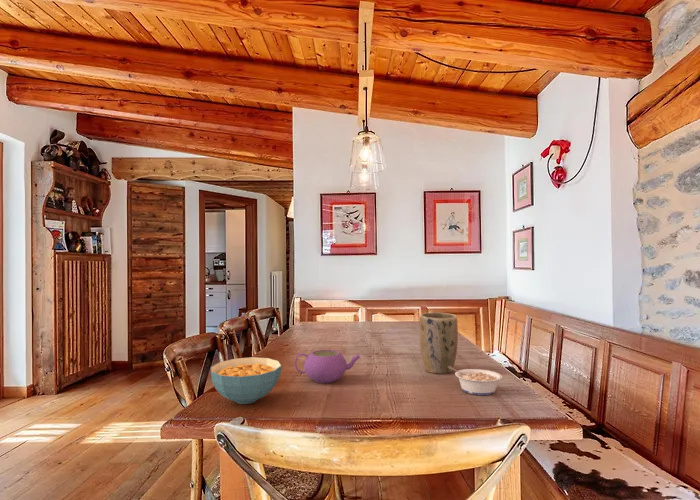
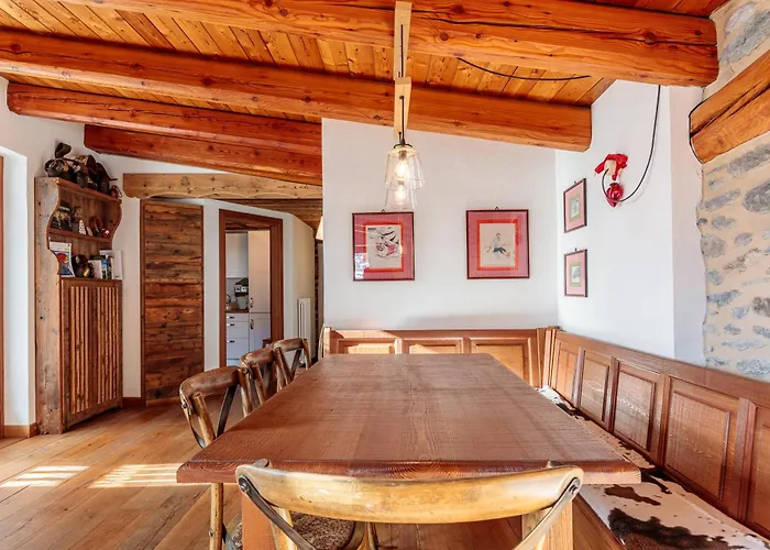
- plant pot (438, 342)
- teapot (327, 366)
- legume (476, 381)
- cereal bowl (246, 383)
